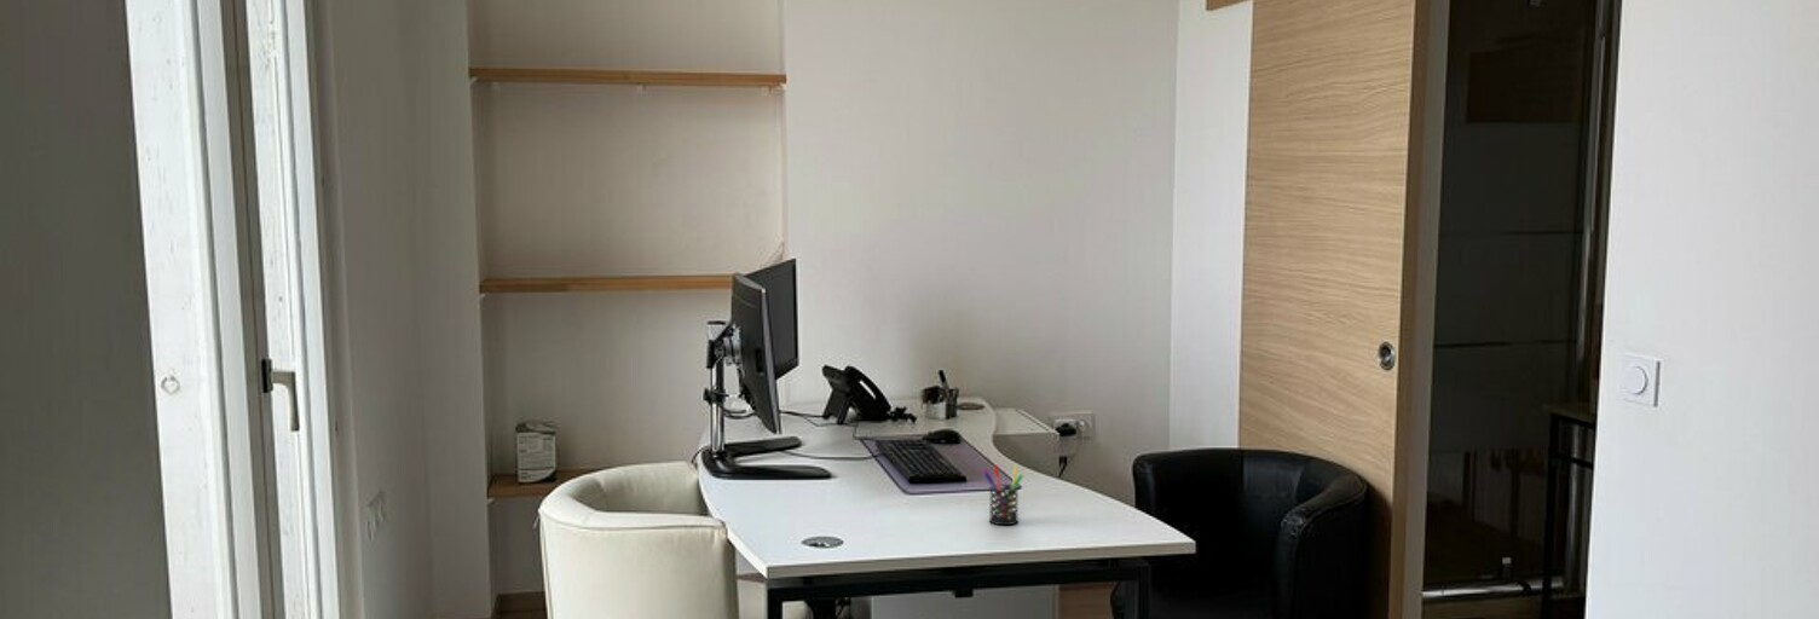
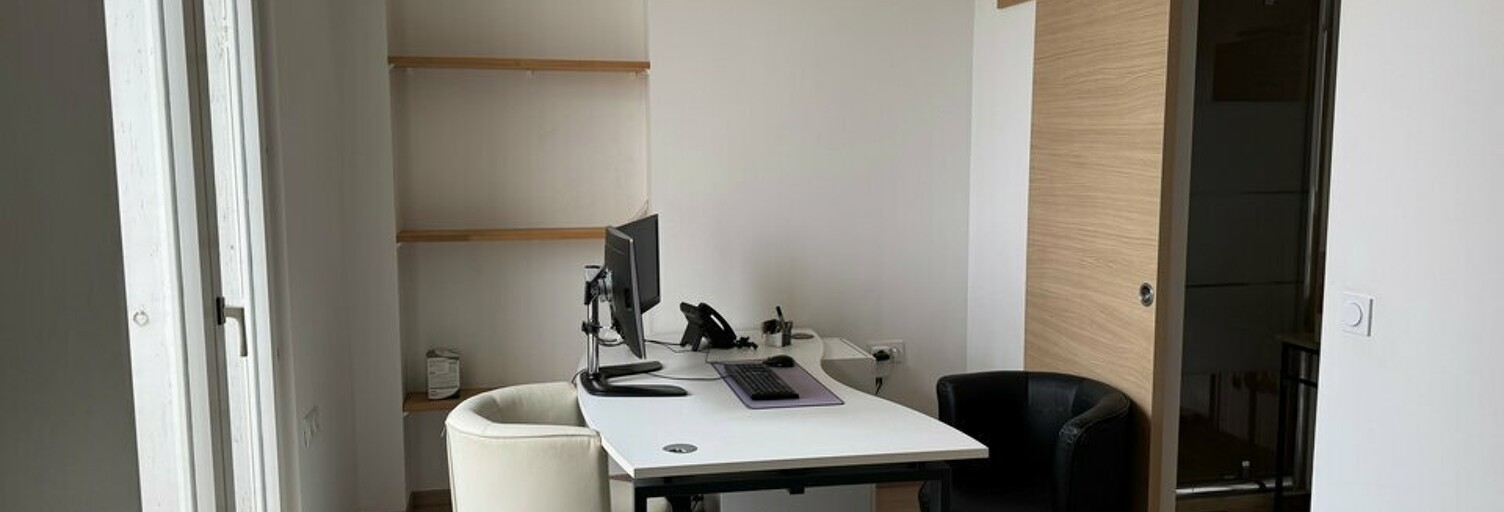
- pen holder (1005, 492)
